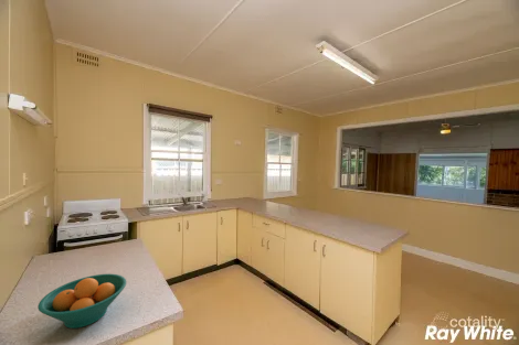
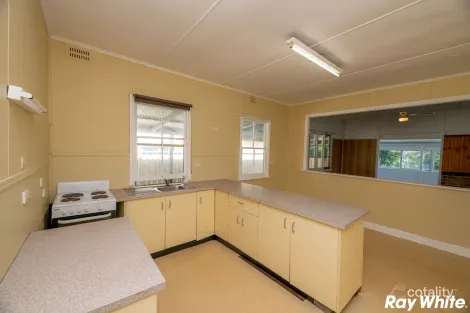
- fruit bowl (86, 298)
